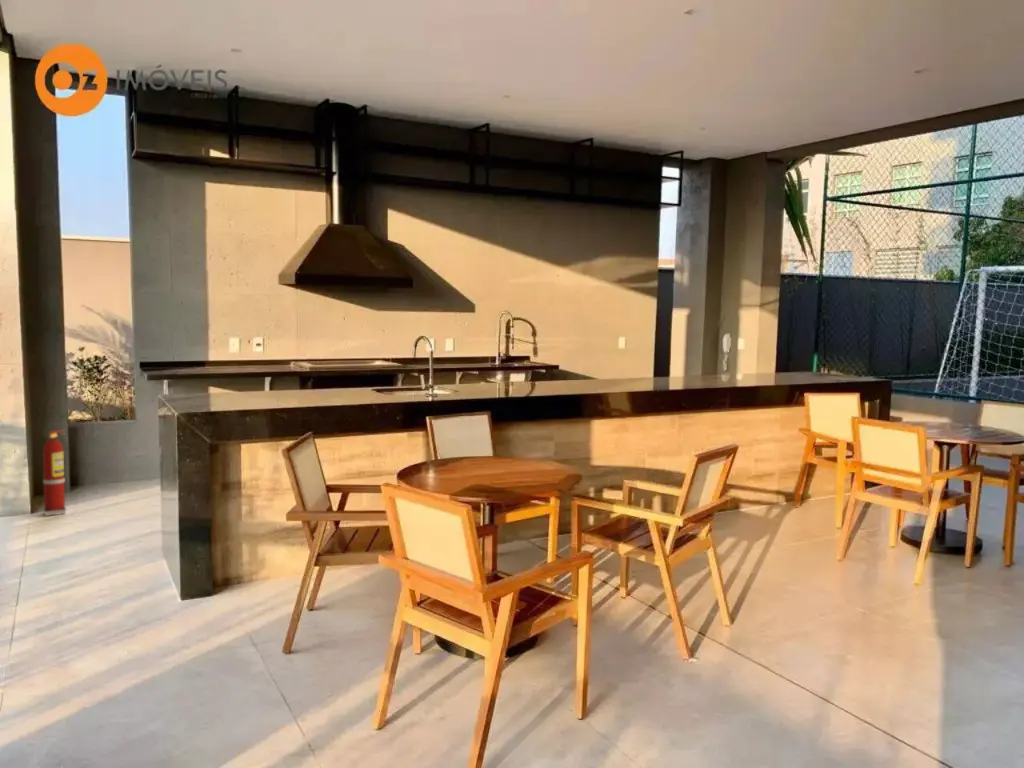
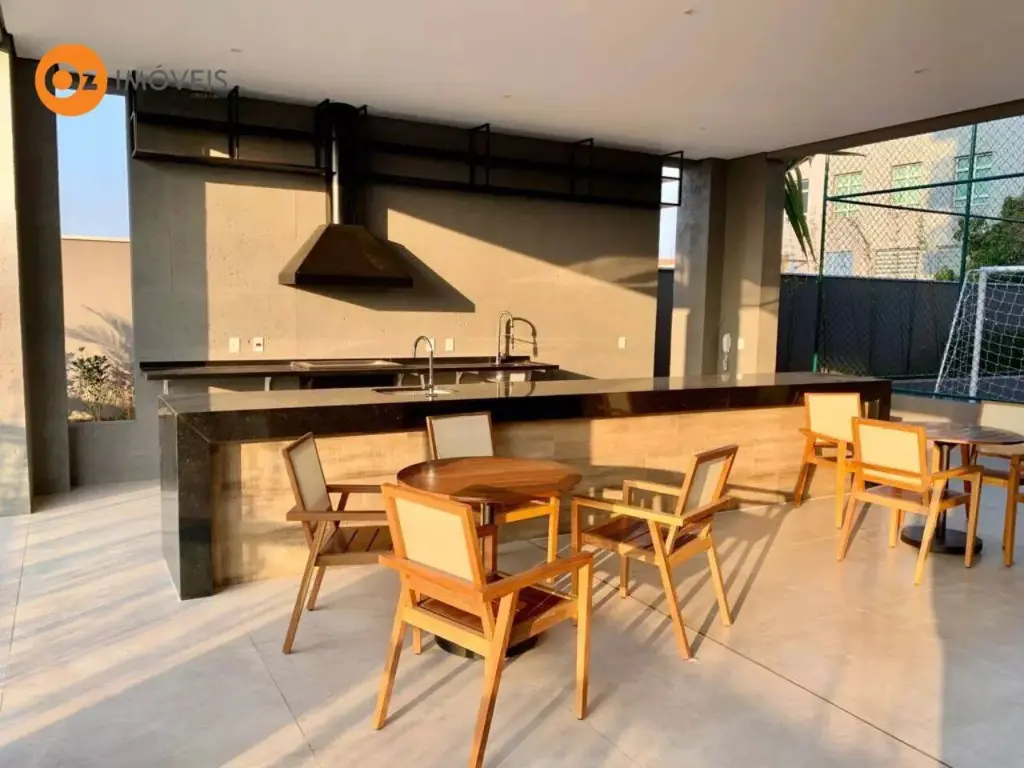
- fire extinguisher (54, 472)
